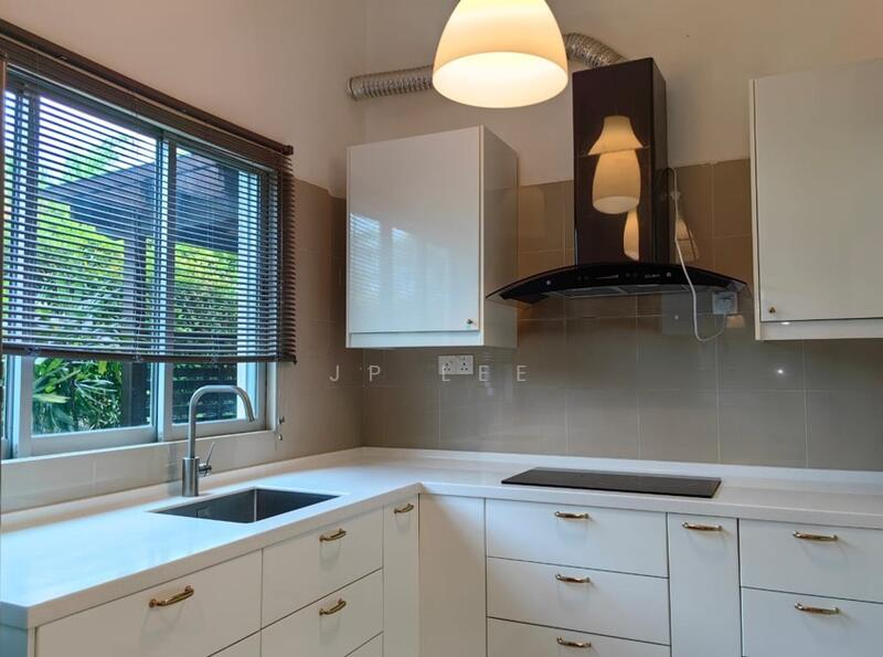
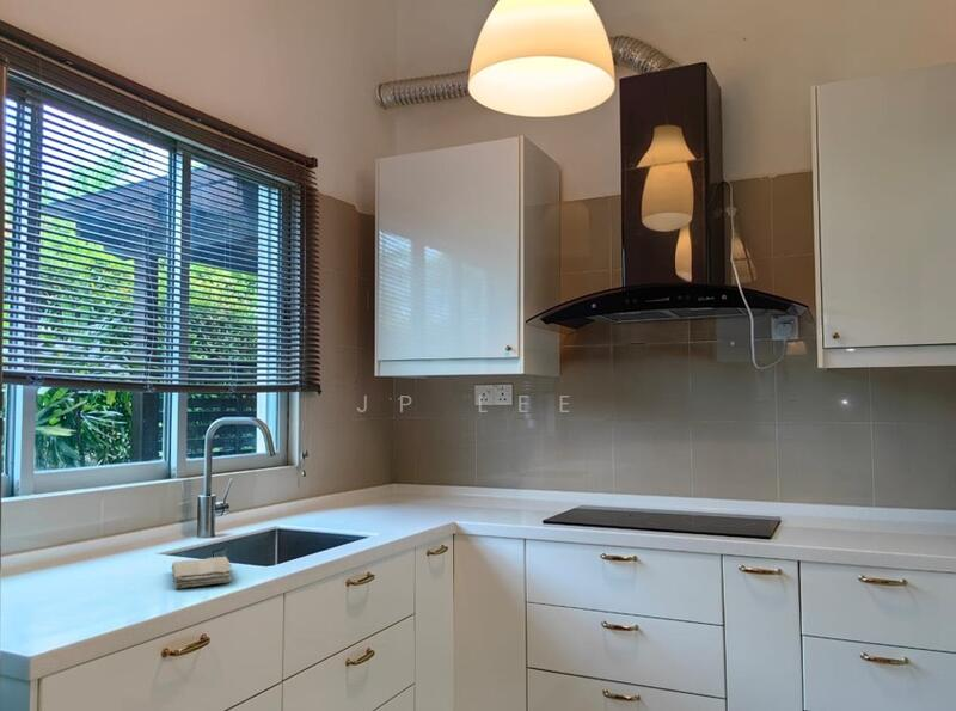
+ washcloth (201, 570)
